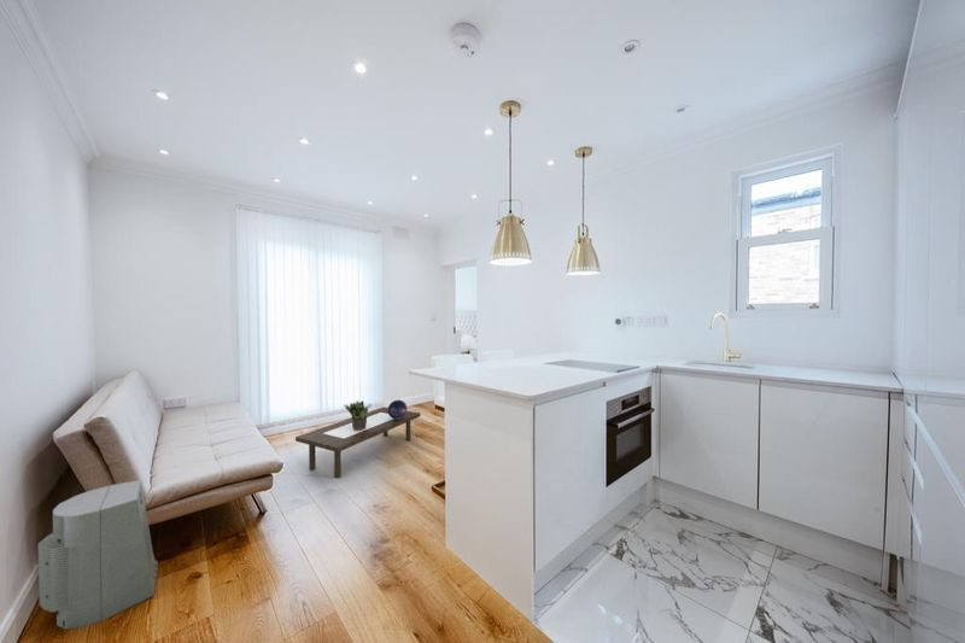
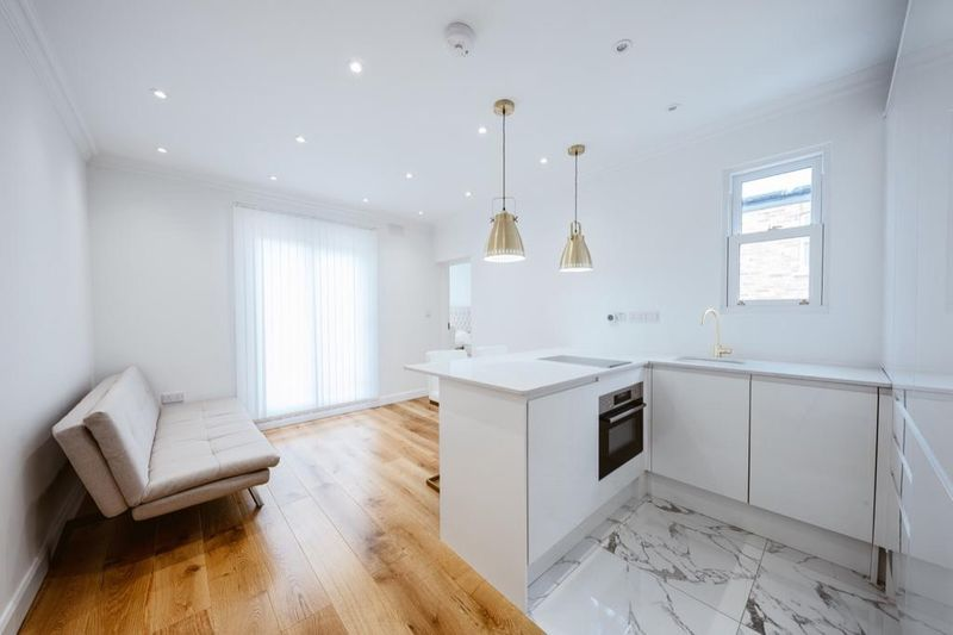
- decorative sphere (397, 409)
- fan (101, 549)
- potted plant (357, 411)
- coffee table (364, 438)
